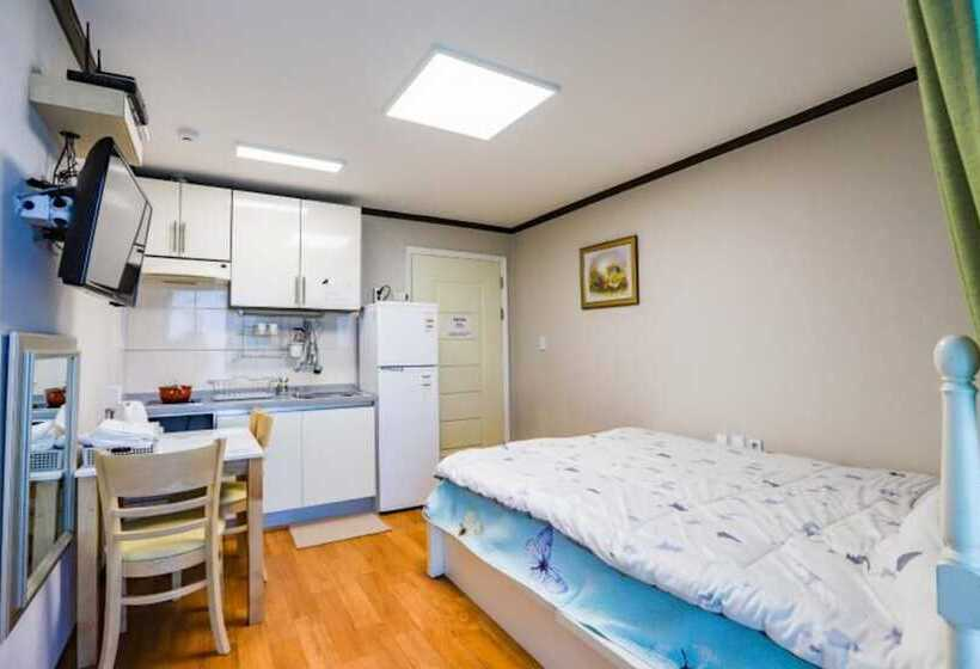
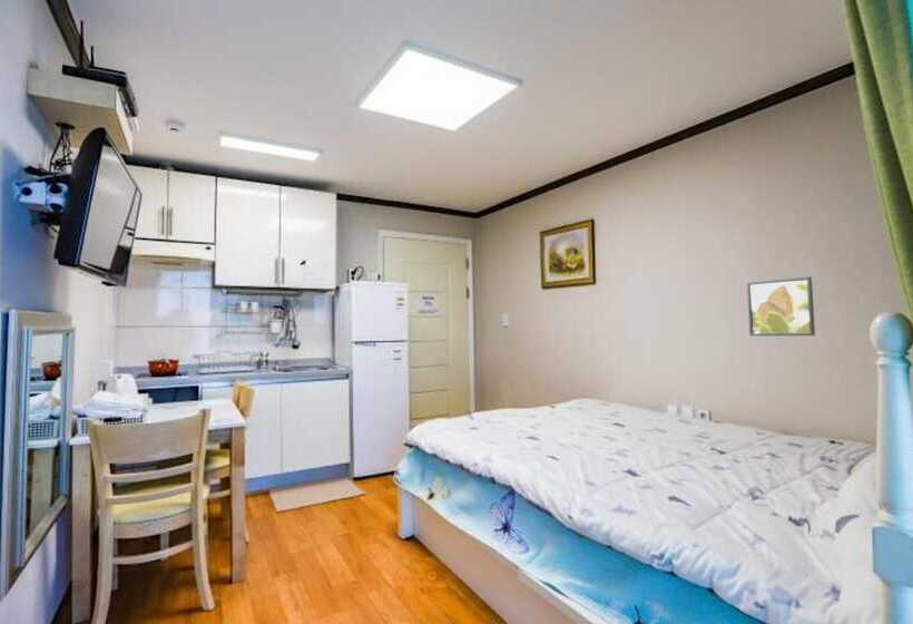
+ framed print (778, 308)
